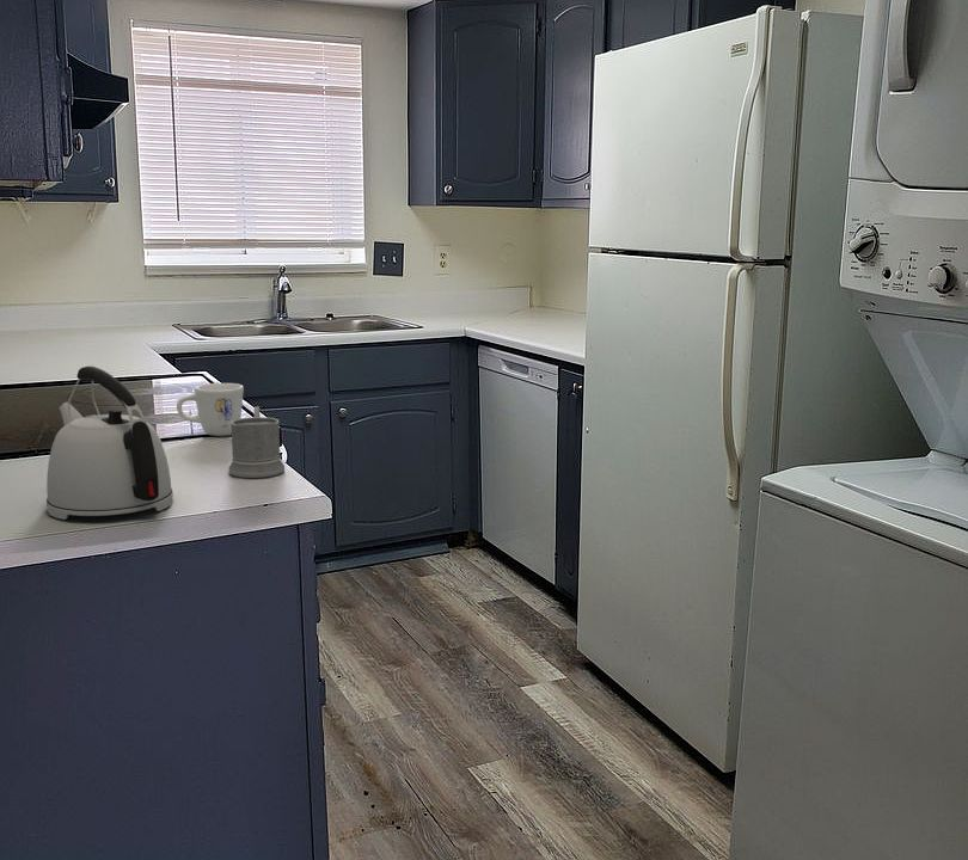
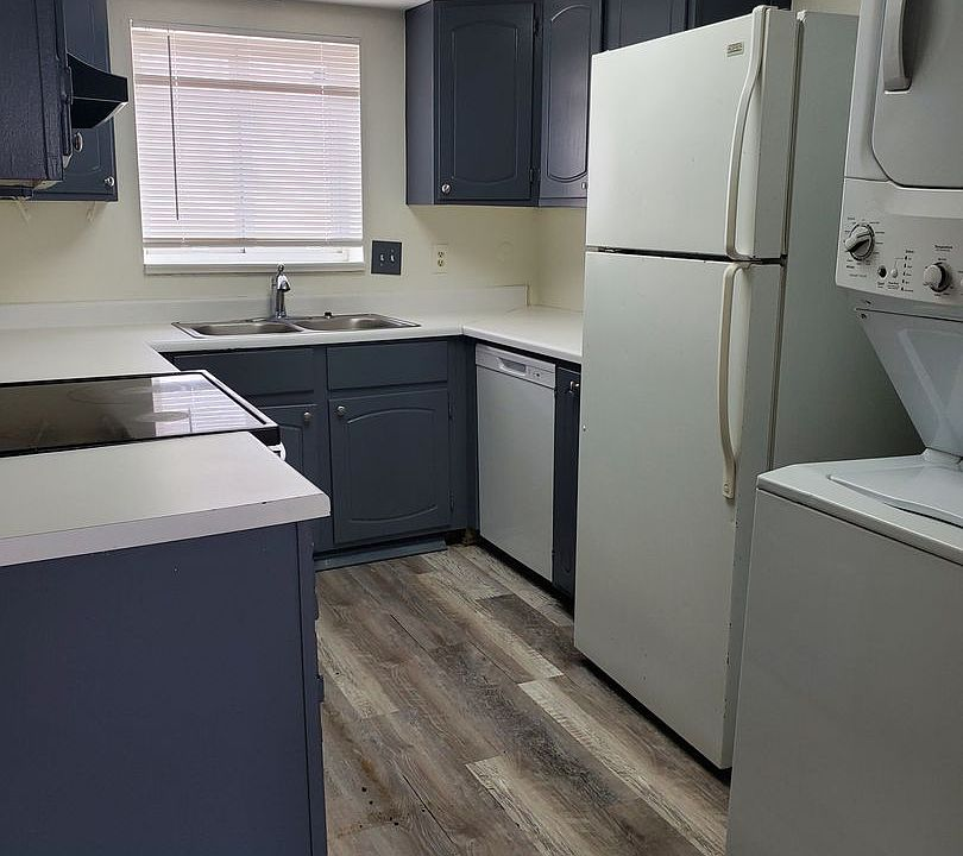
- mug (210, 410)
- kettle (104, 436)
- mug (255, 440)
